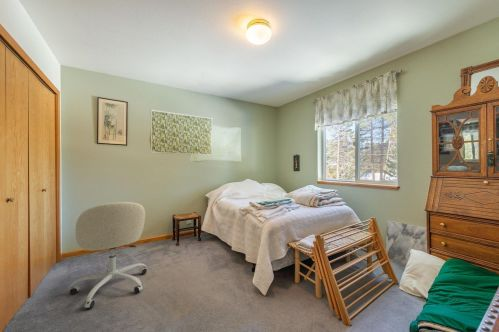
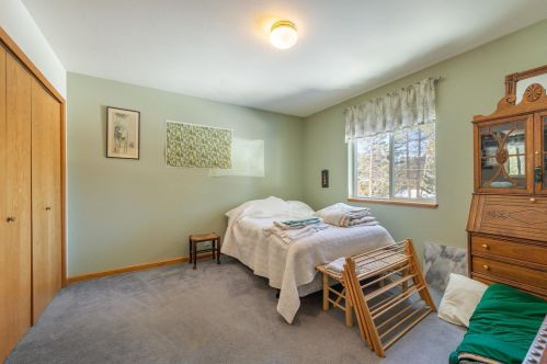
- office chair (112, 242)
